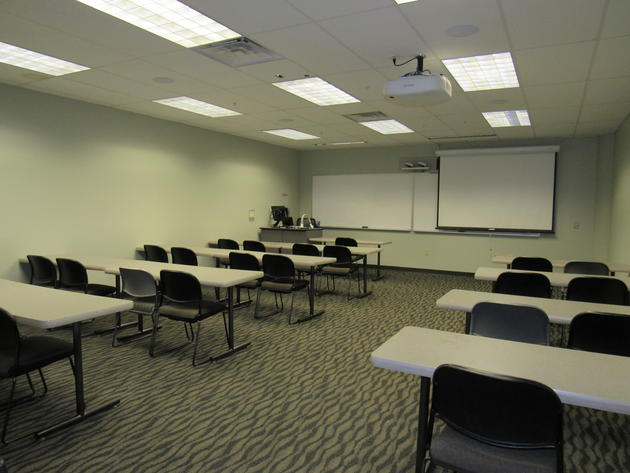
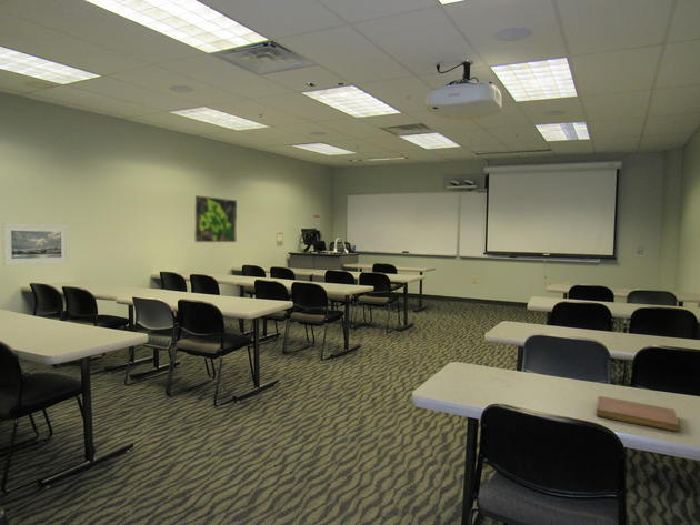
+ map (217, 220)
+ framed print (37, 244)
+ notebook (634, 412)
